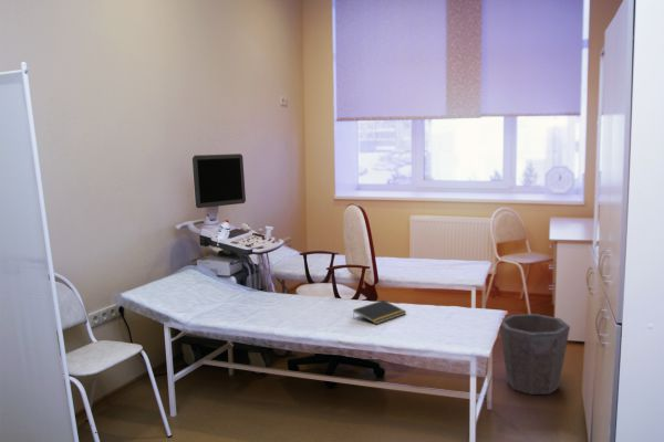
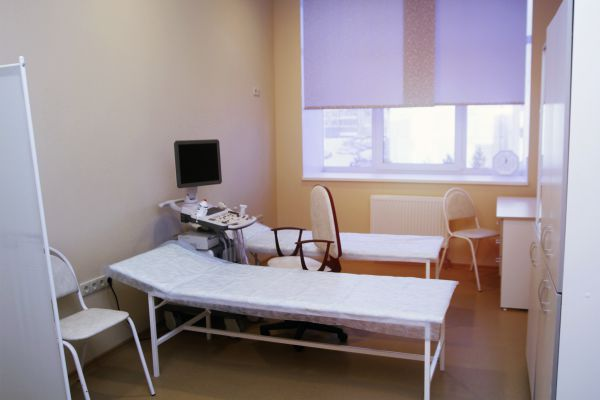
- waste bin (532, 354)
- notepad (380, 311)
